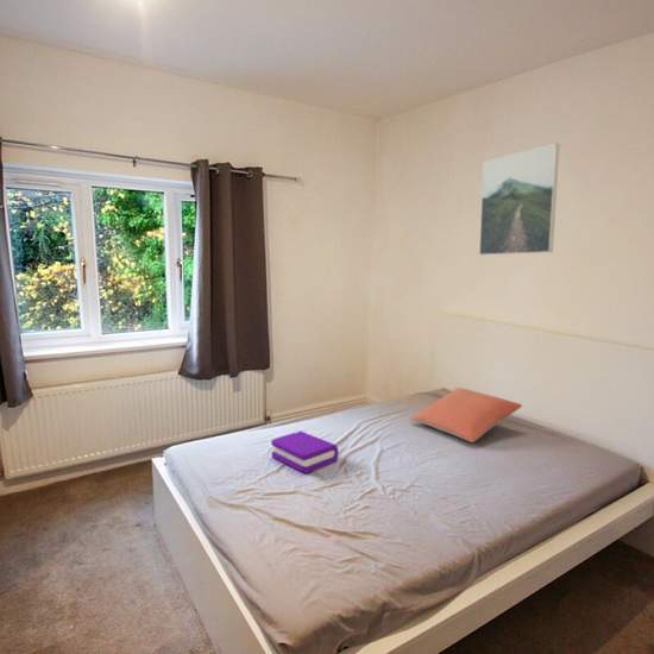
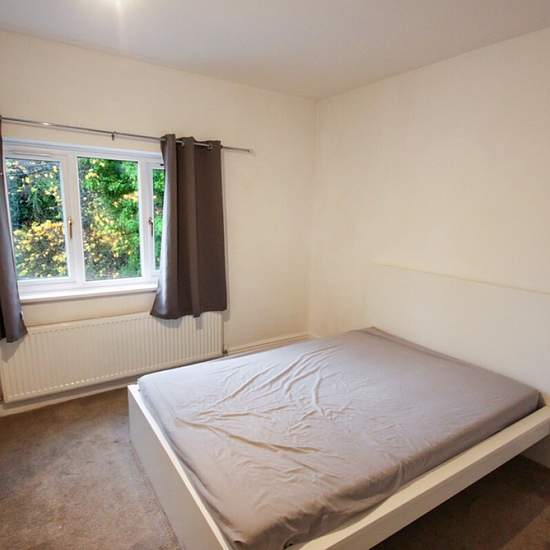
- book (303, 449)
- pillow (464, 411)
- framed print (515, 203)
